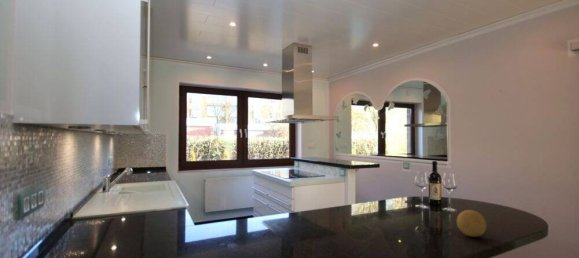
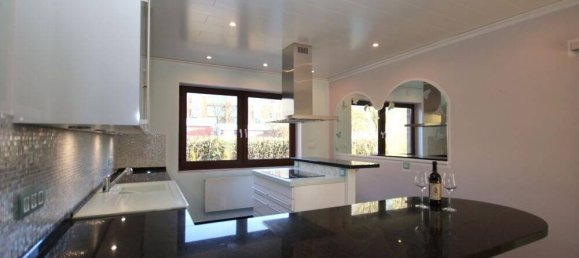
- fruit (471, 223)
